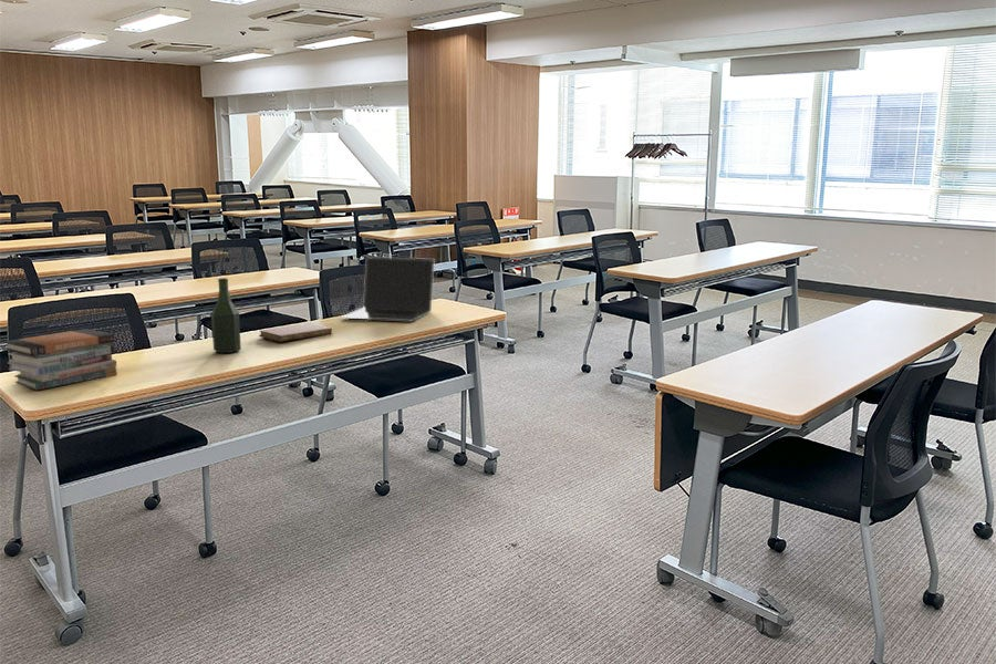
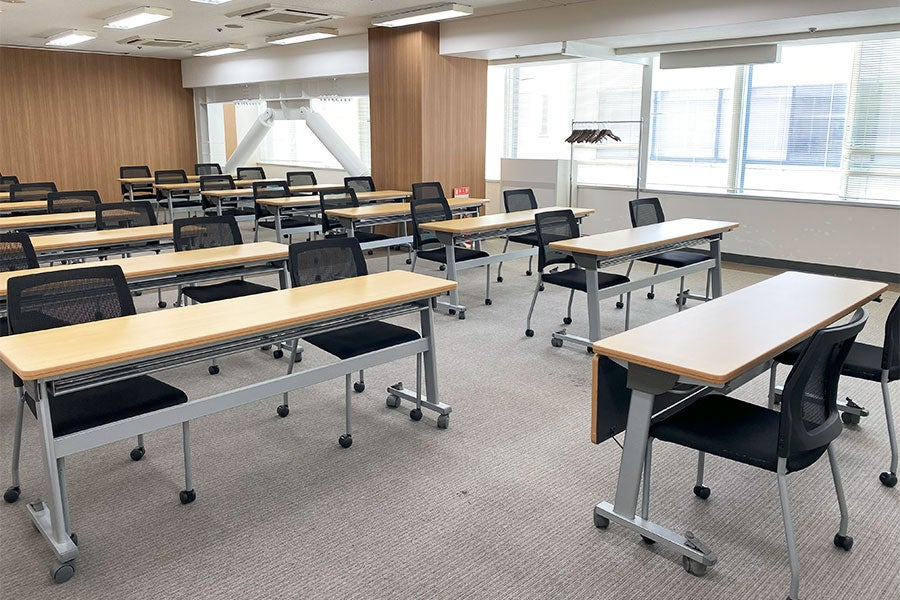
- book stack (62, 357)
- laptop (388, 288)
- notebook (295, 332)
- bottle (225, 314)
